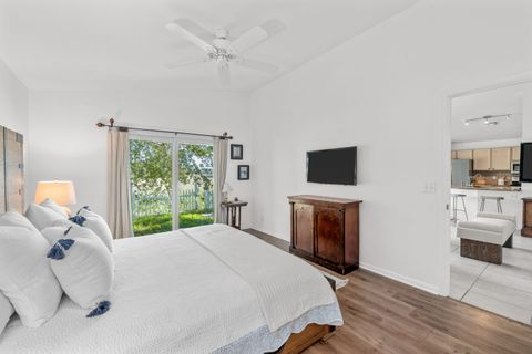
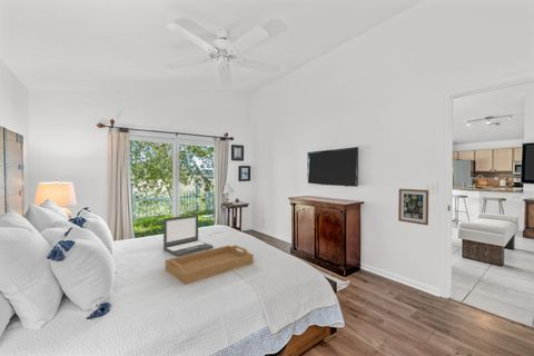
+ serving tray (210, 260)
+ laptop (188, 233)
+ wall art (413, 206)
